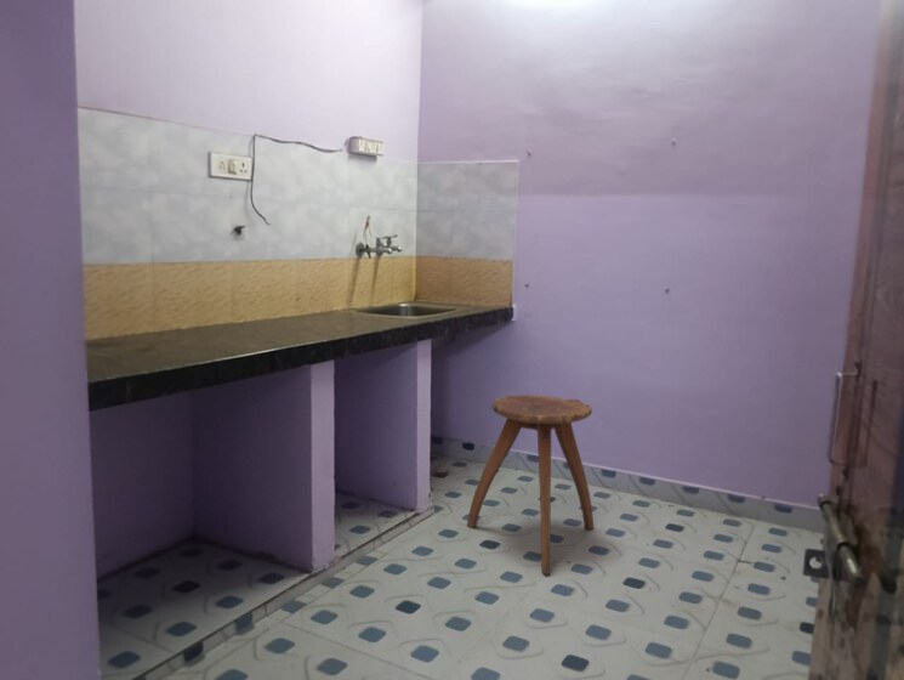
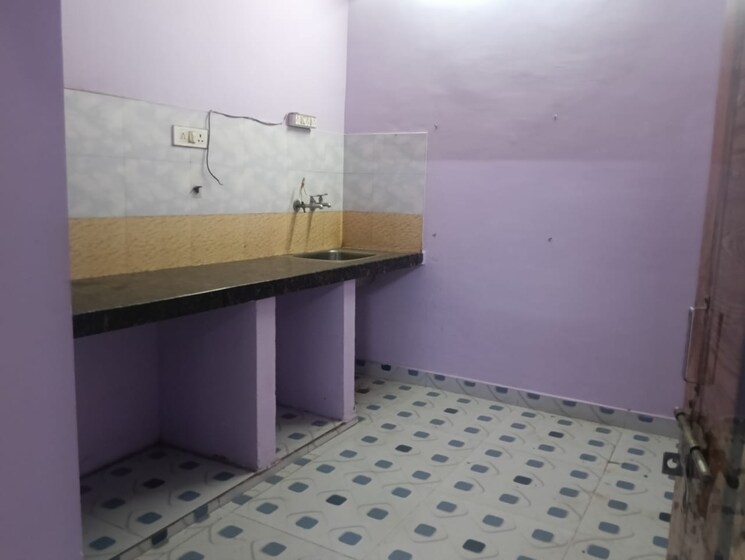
- stool (539, 477)
